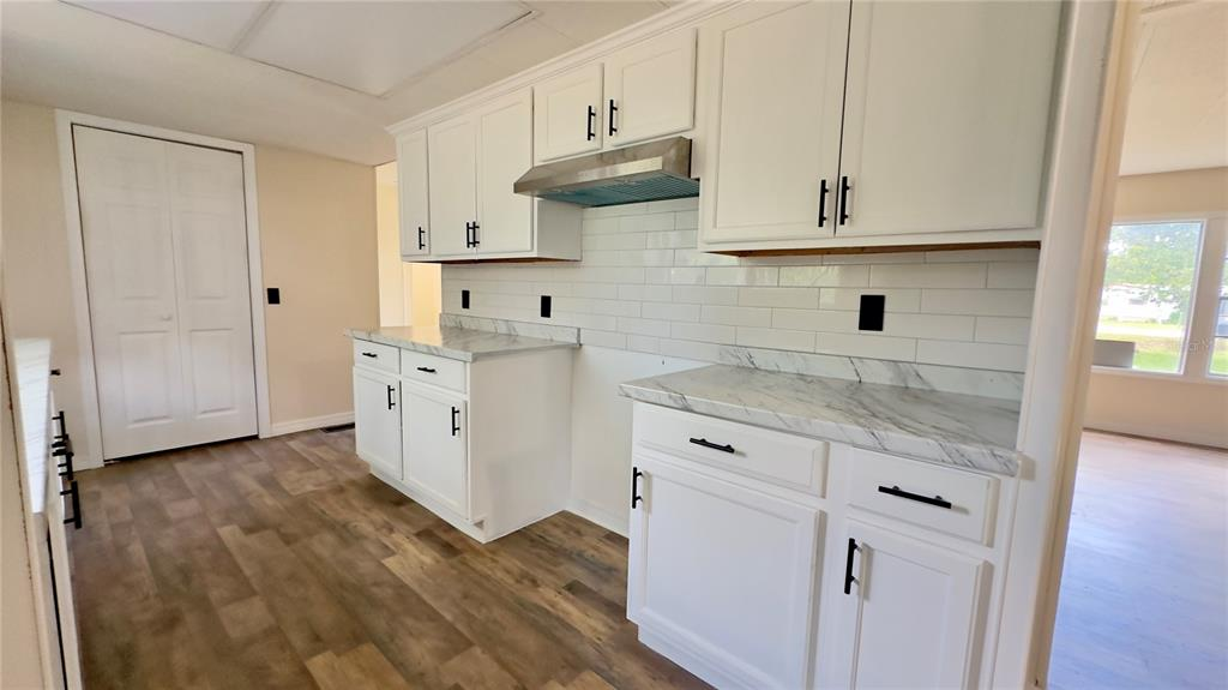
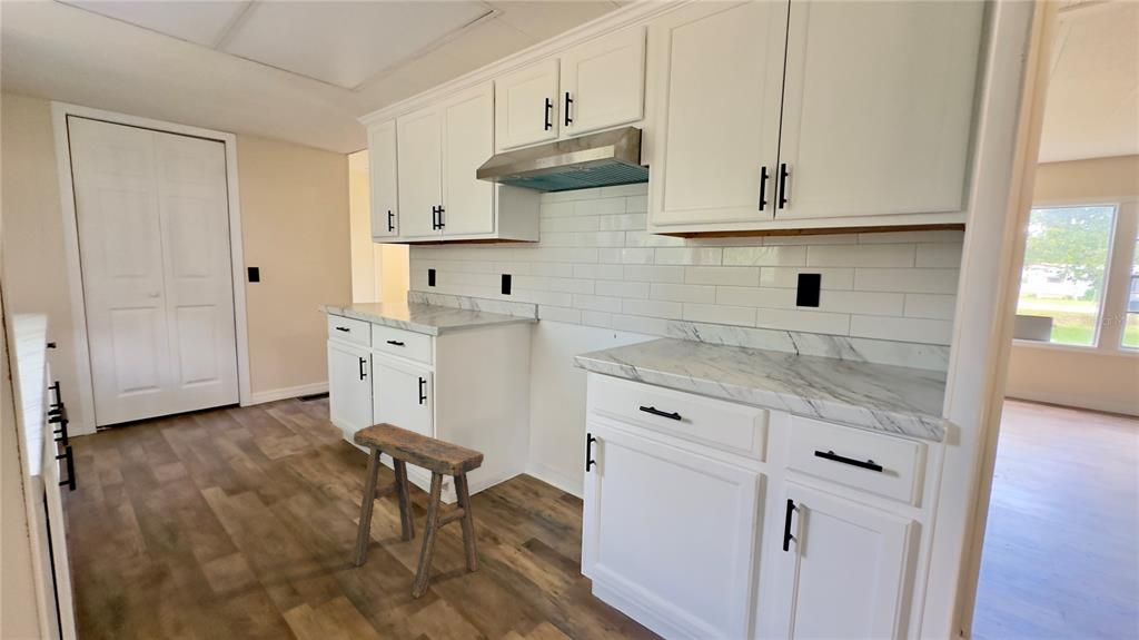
+ stool (410, 502)
